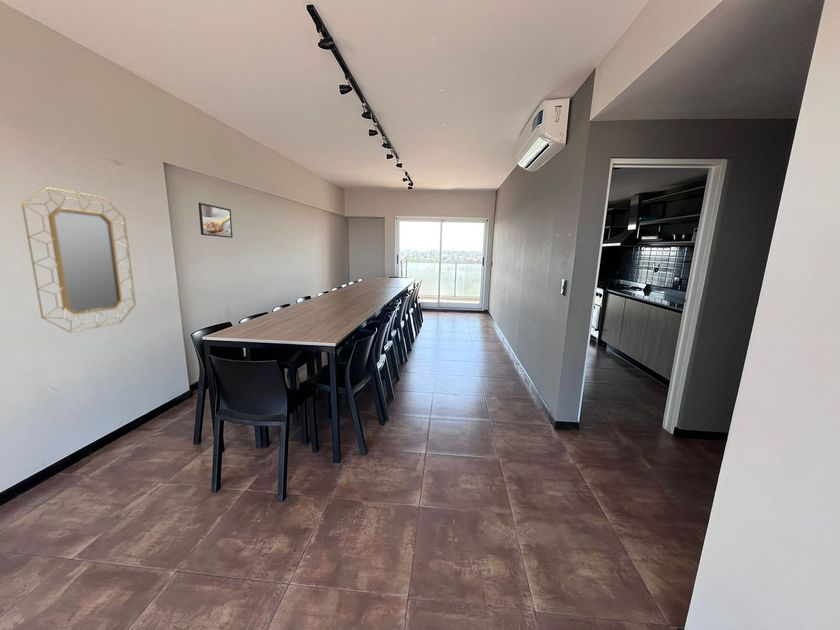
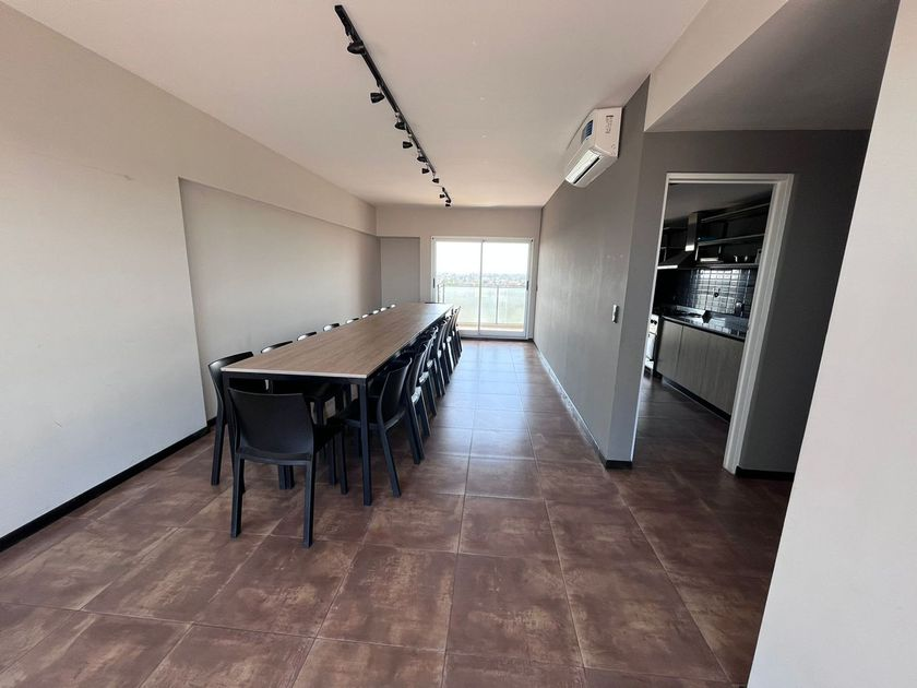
- home mirror (90, 262)
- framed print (216, 221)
